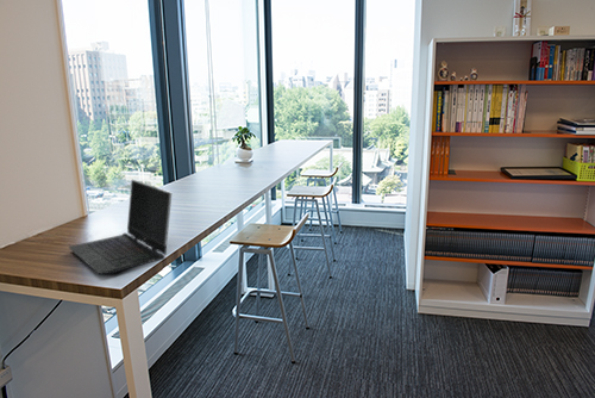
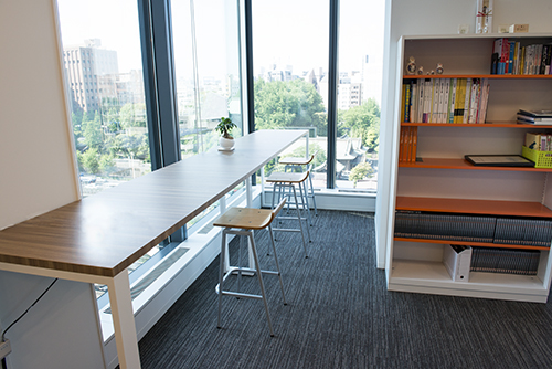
- laptop computer (127, 223)
